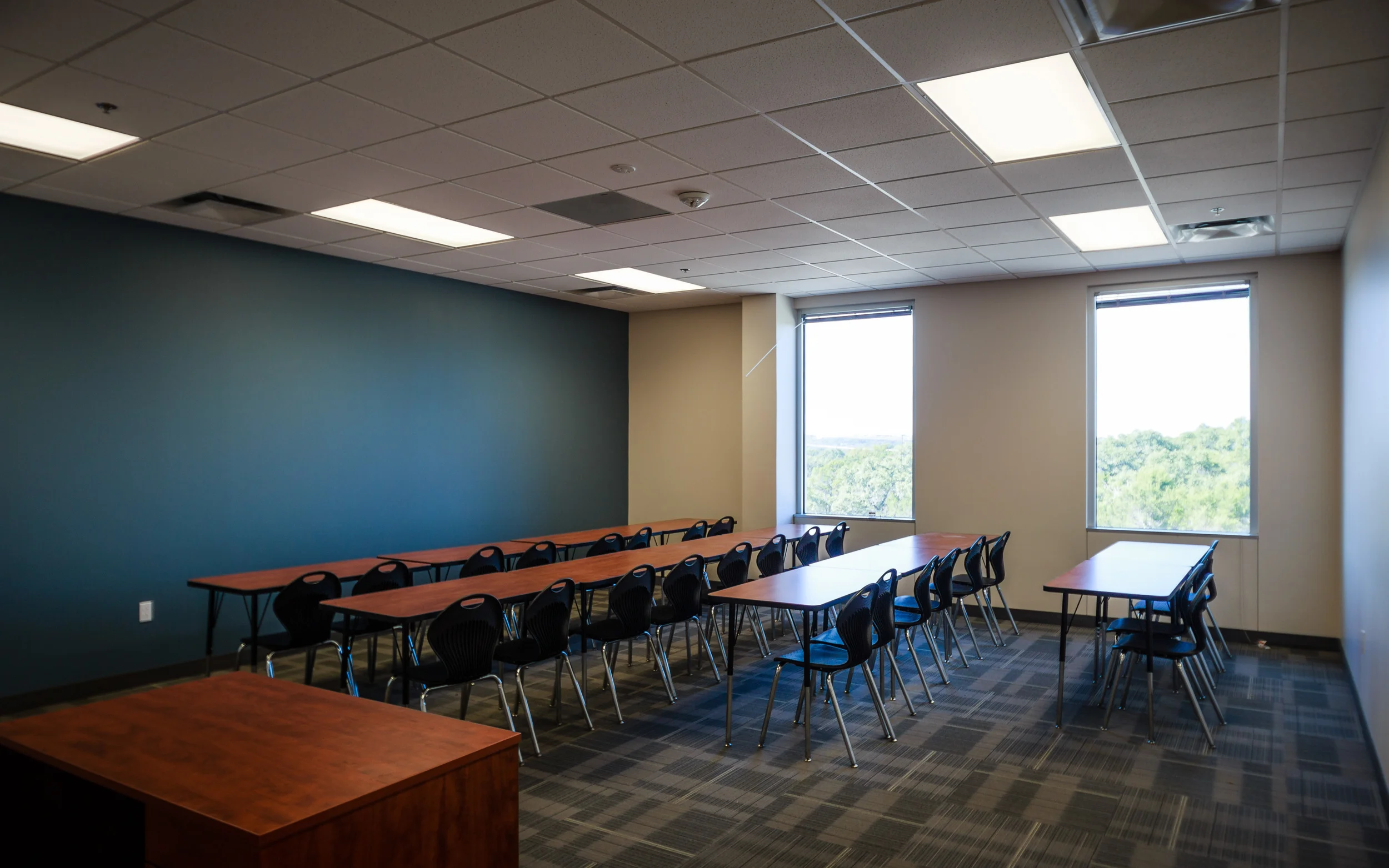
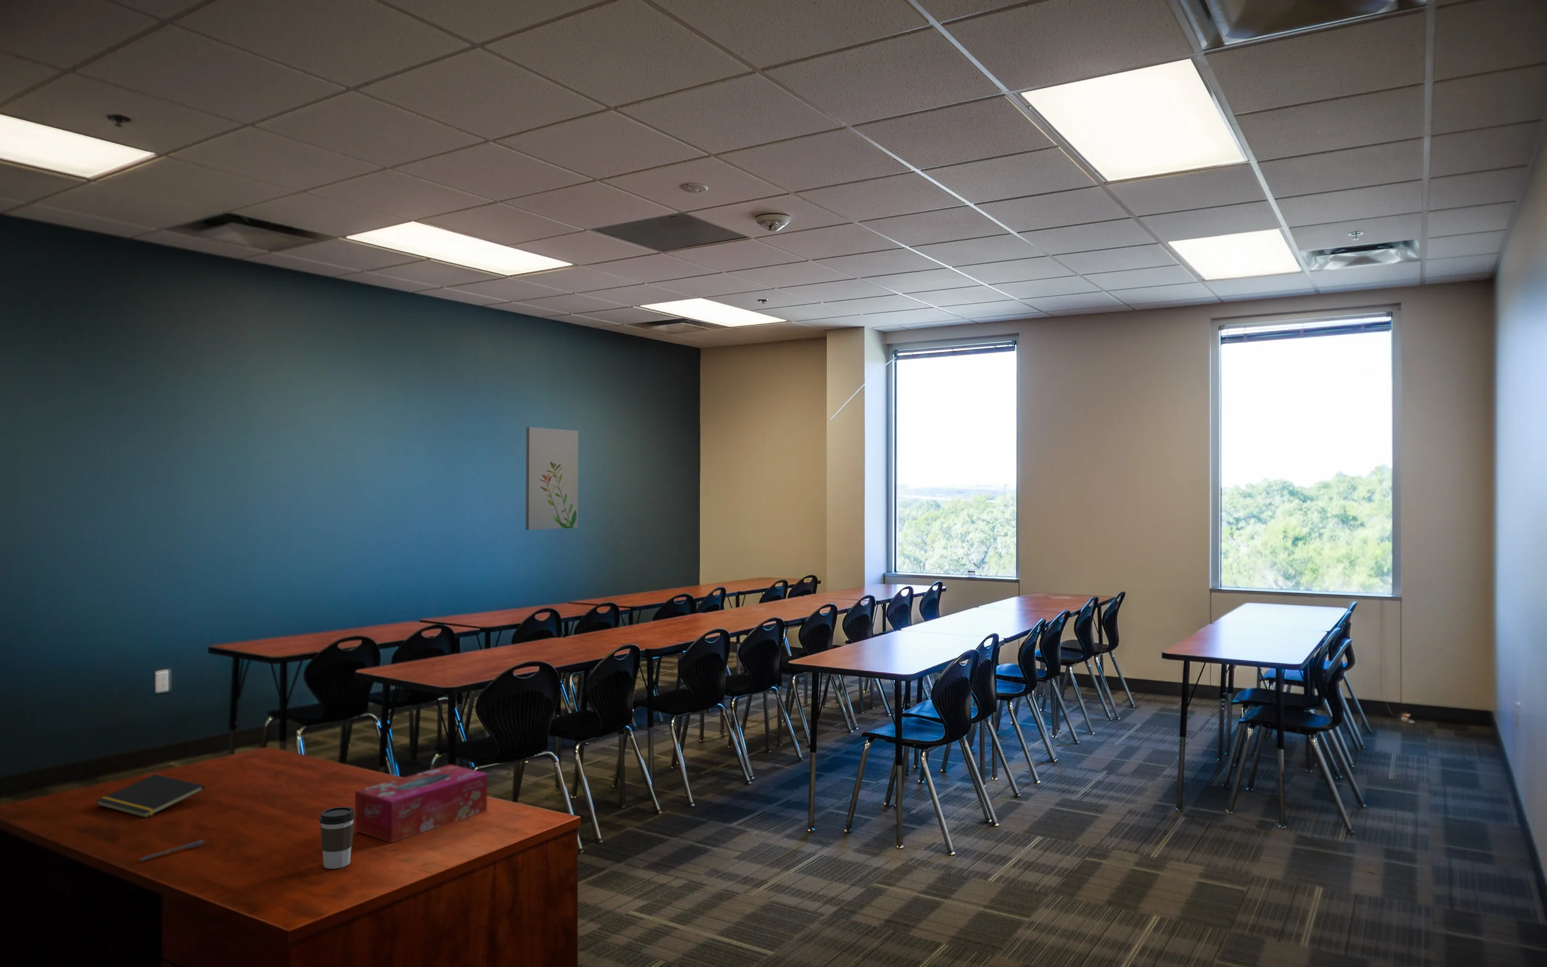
+ tissue box (422, 801)
+ notepad (150, 794)
+ coffee cup (336, 838)
+ wall art (552, 479)
+ pen (172, 850)
